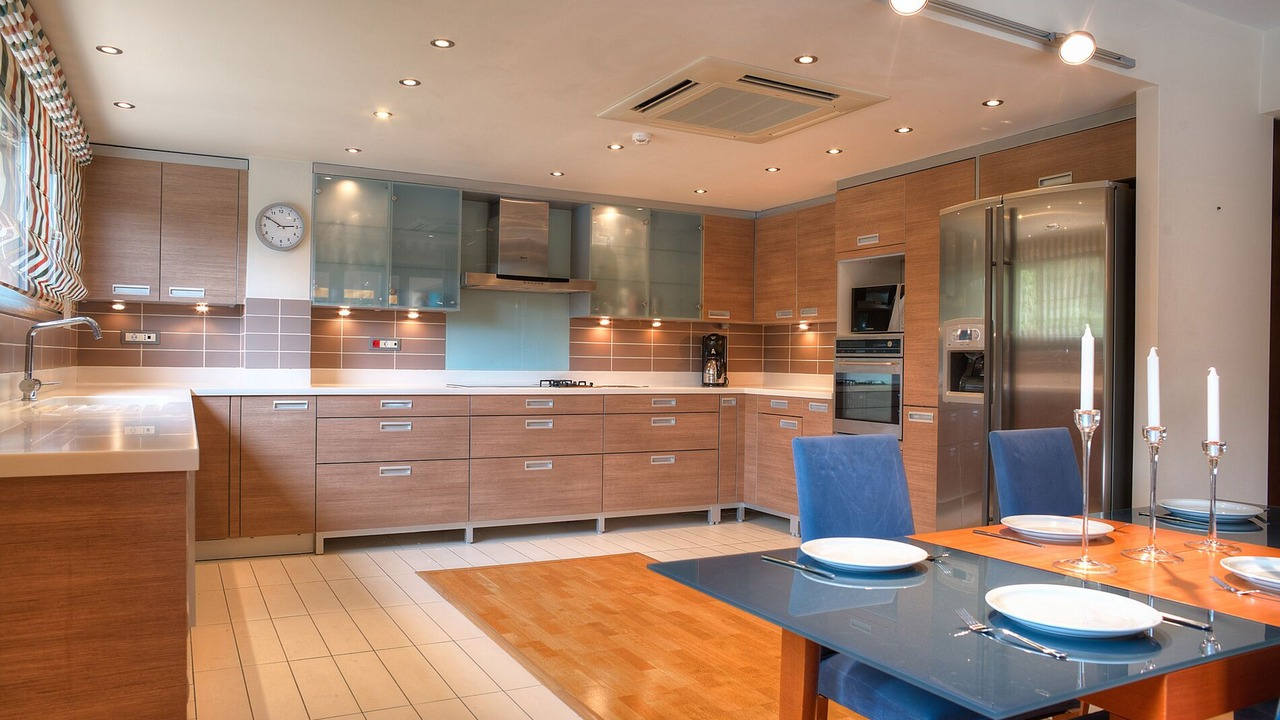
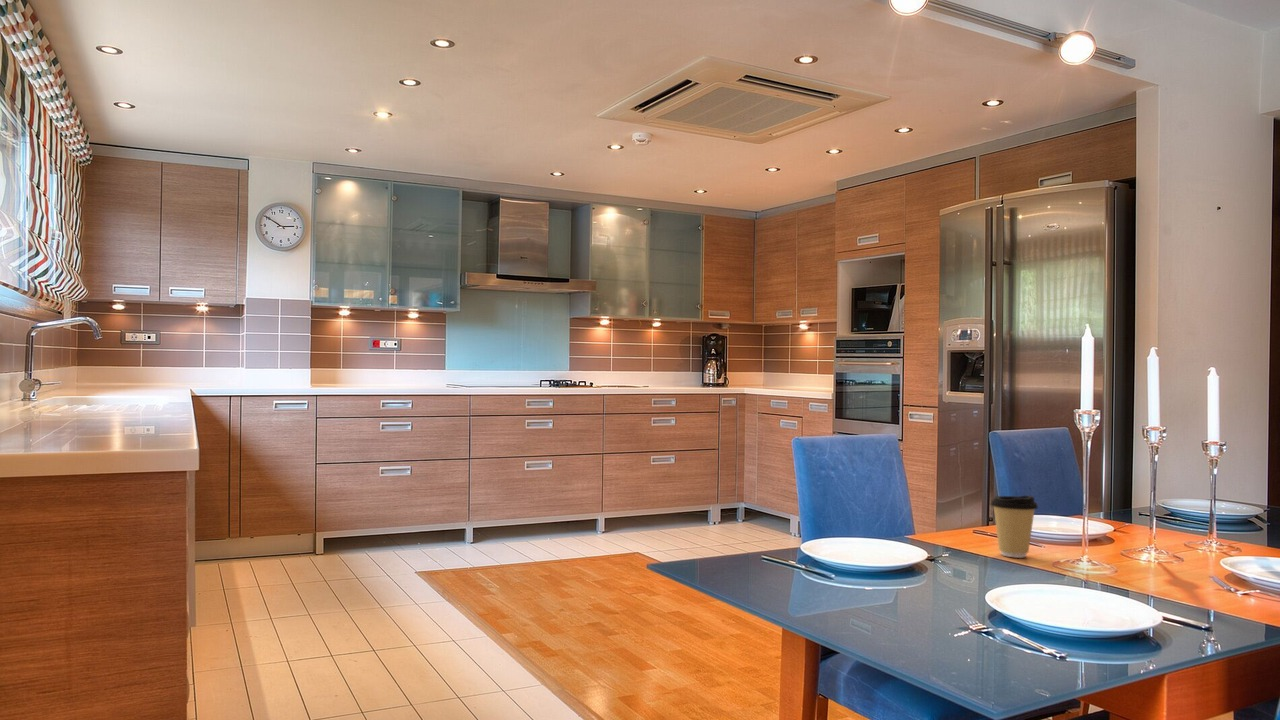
+ coffee cup (1013, 525)
